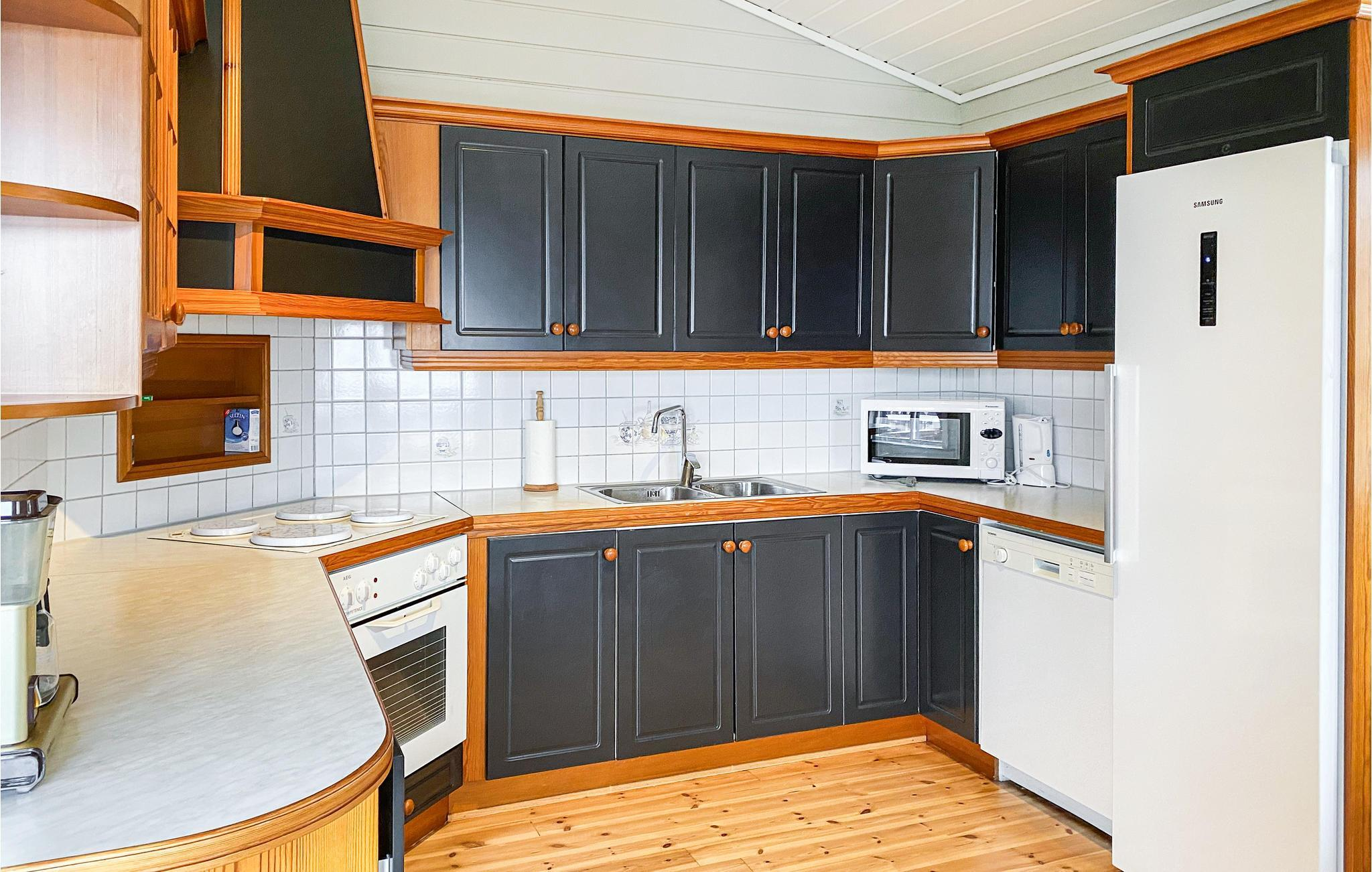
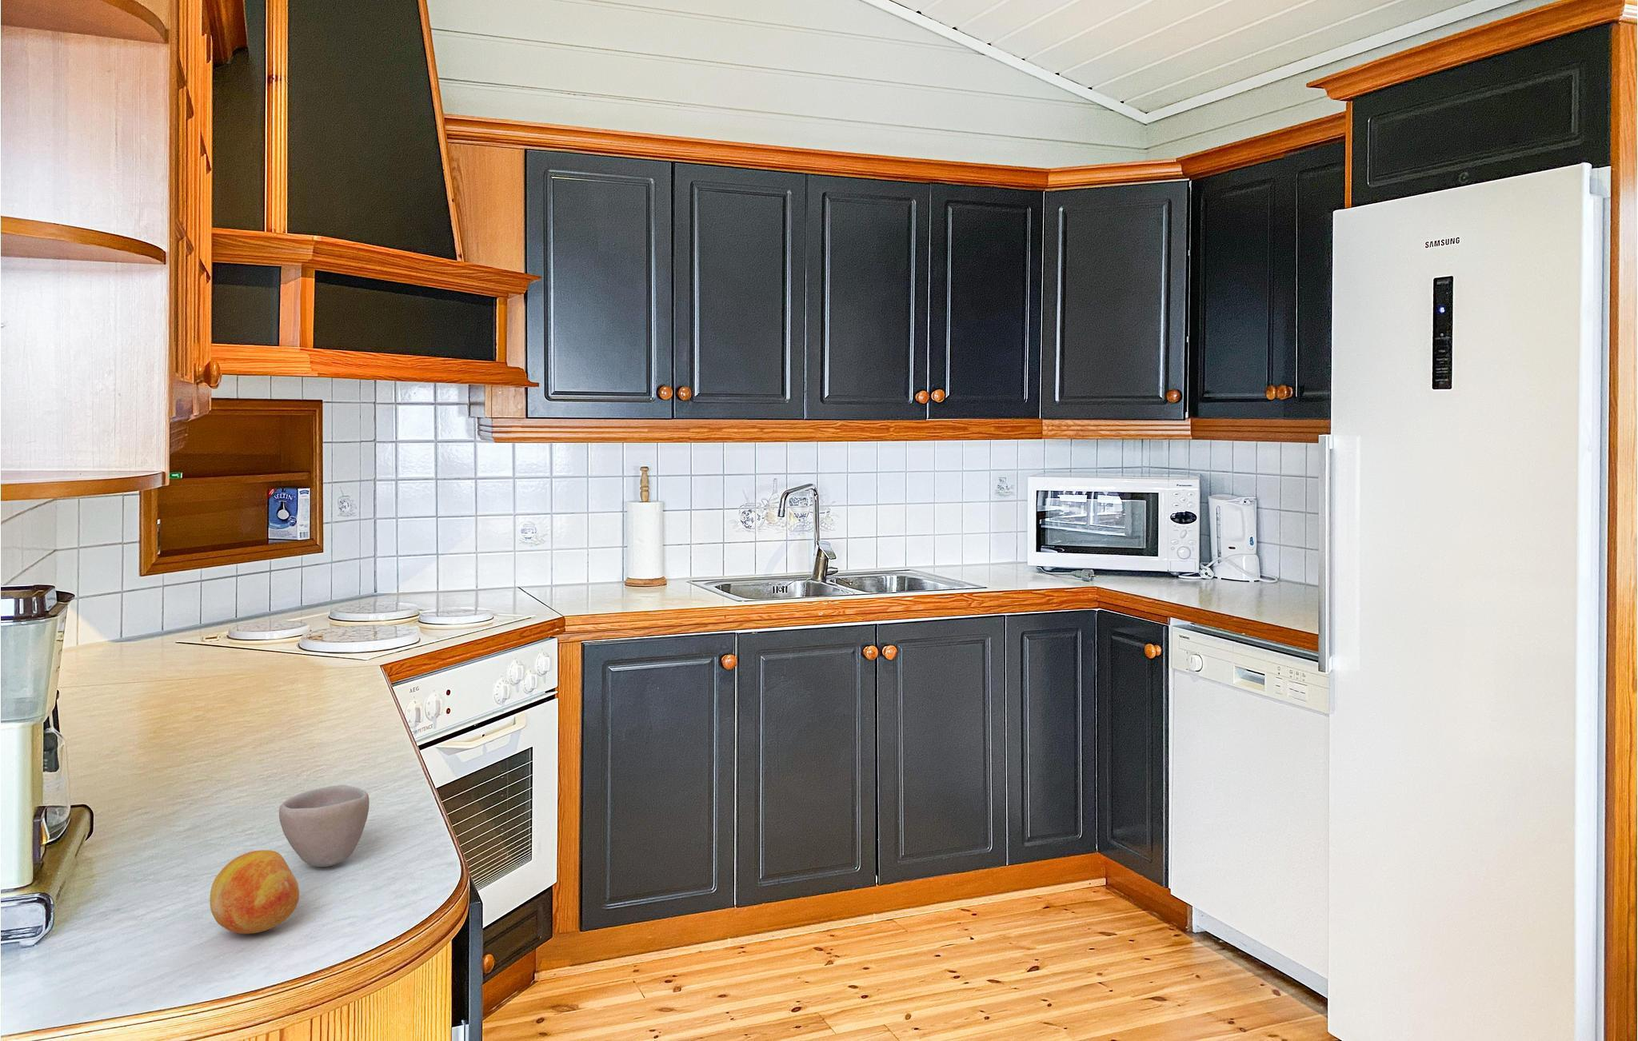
+ fruit (253, 889)
+ cup (328, 825)
